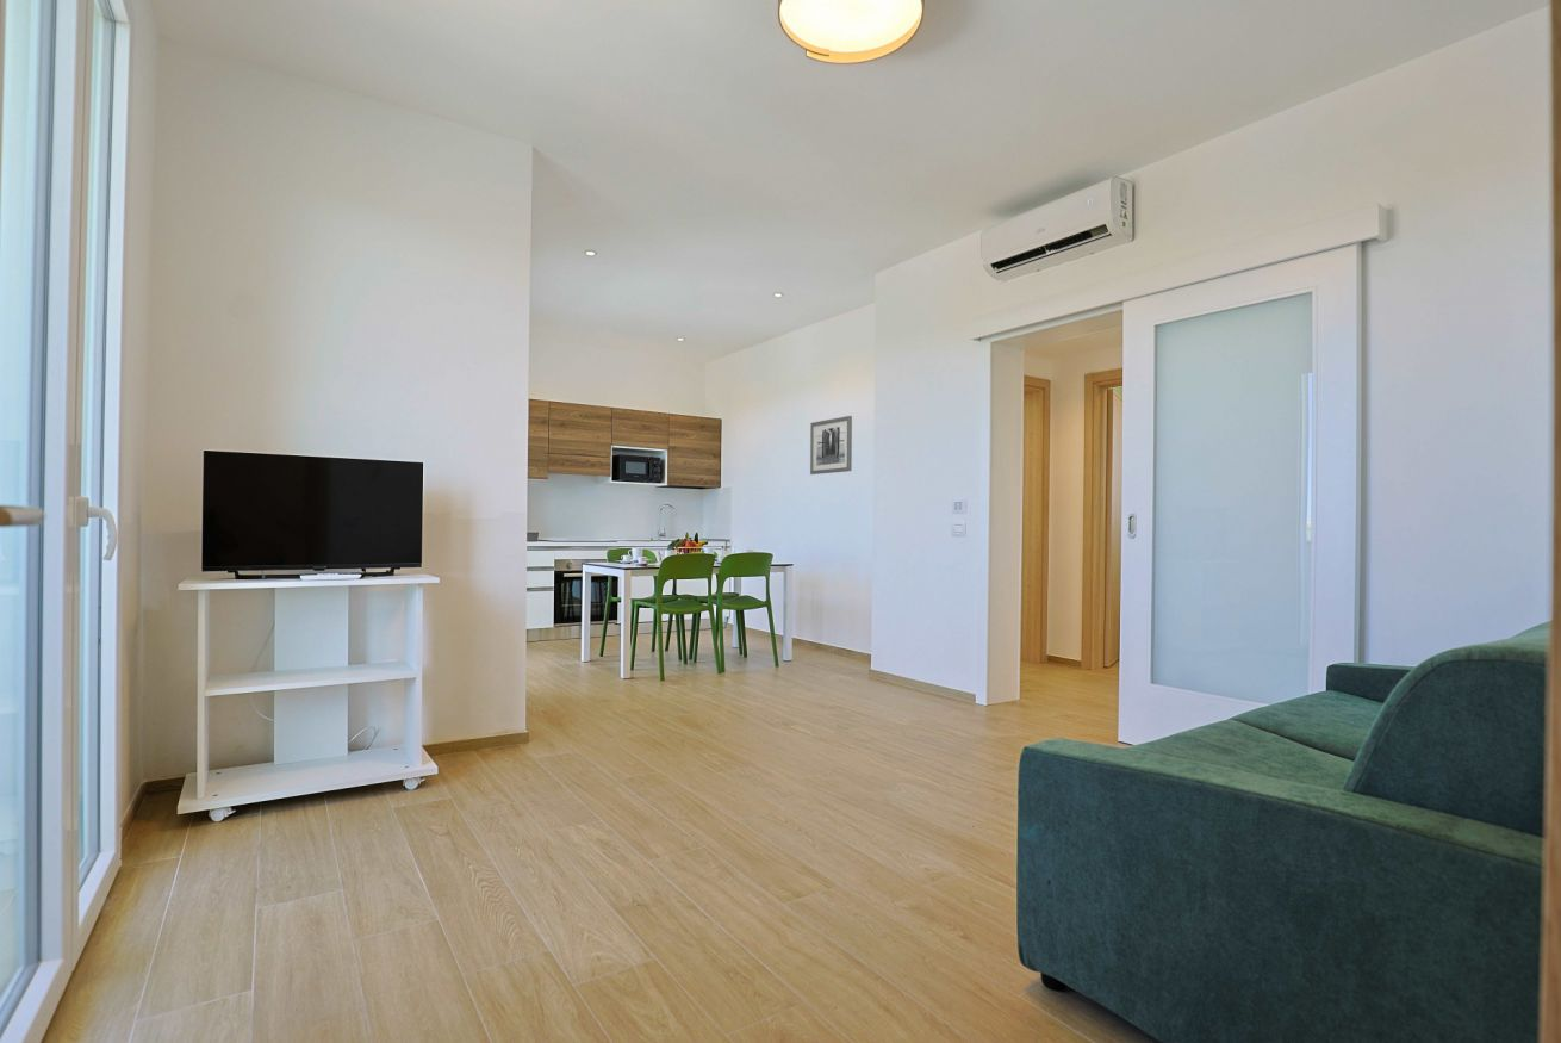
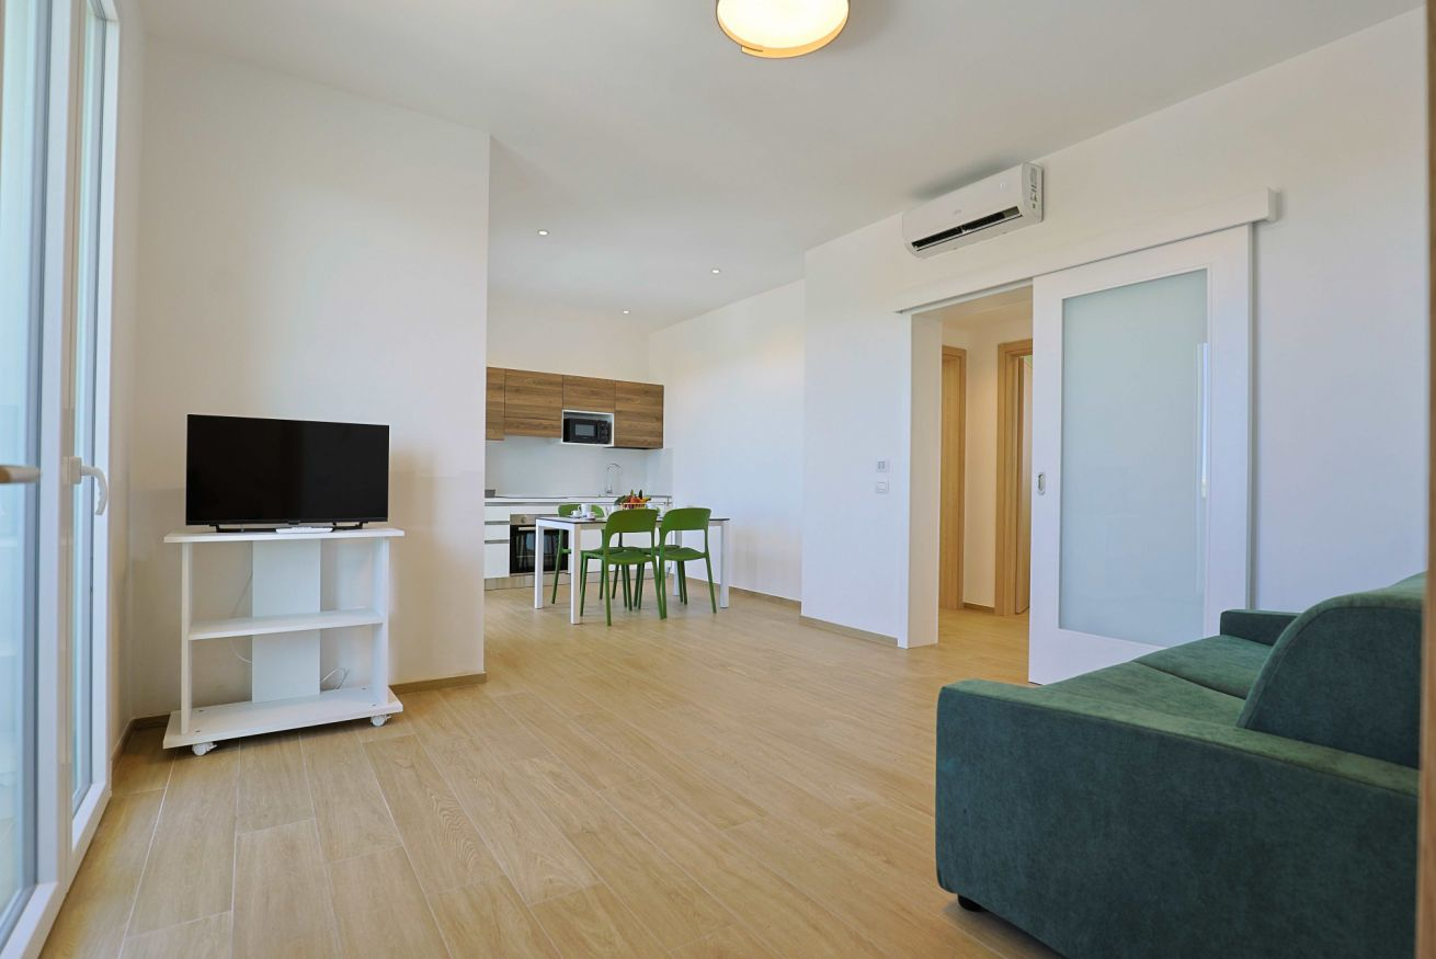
- wall art (829, 446)
